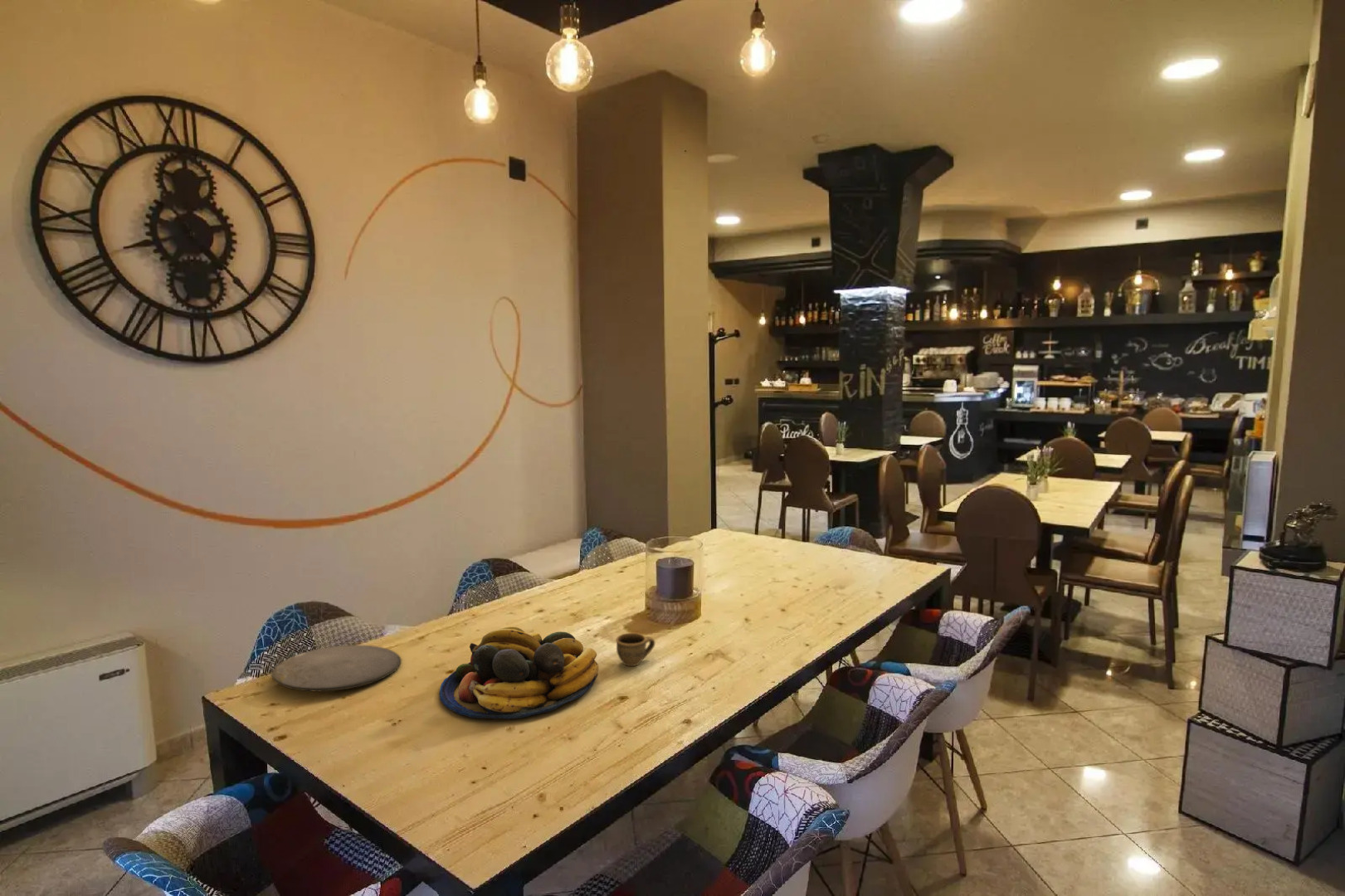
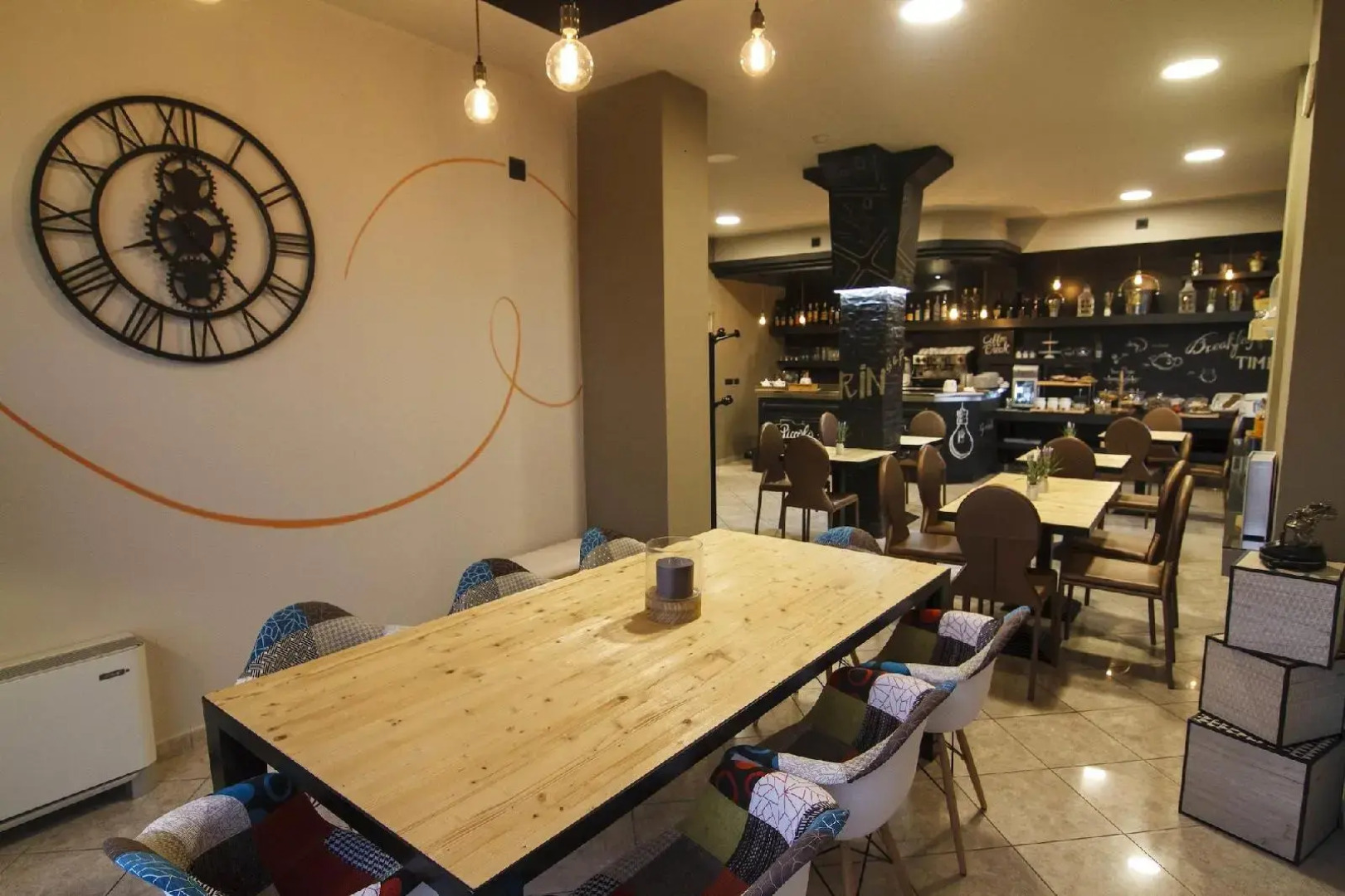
- plate (338, 666)
- cup (636, 650)
- fruit bowl (518, 656)
